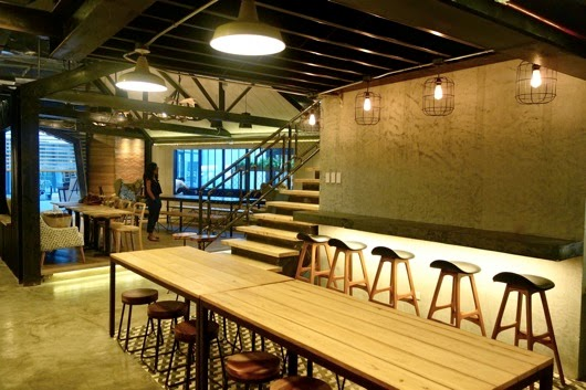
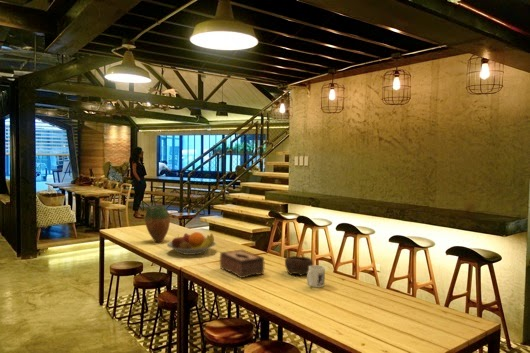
+ bowl (298, 264)
+ mug (314, 276)
+ fruit bowl (191, 241)
+ vase (157, 223)
+ tissue box (241, 263)
